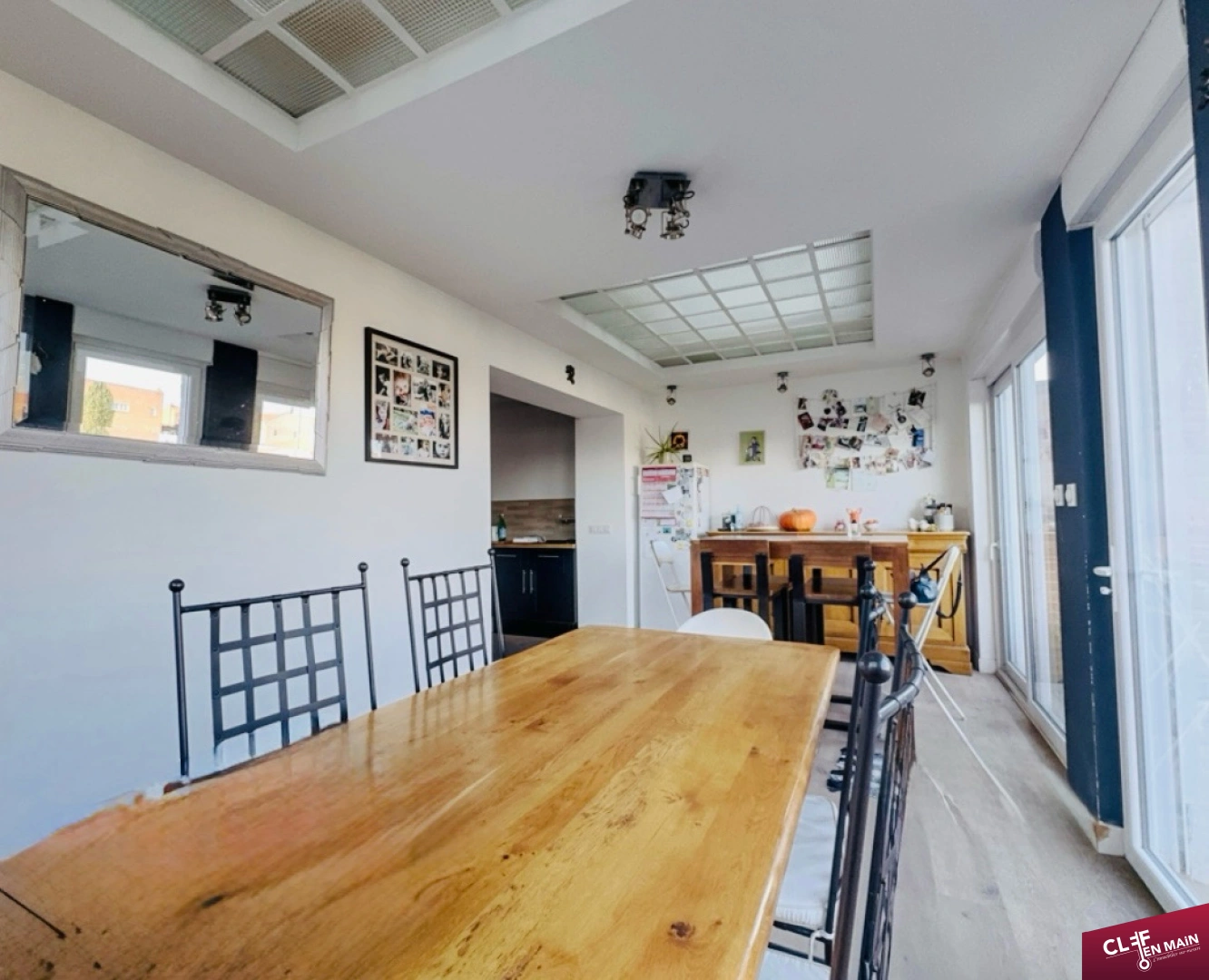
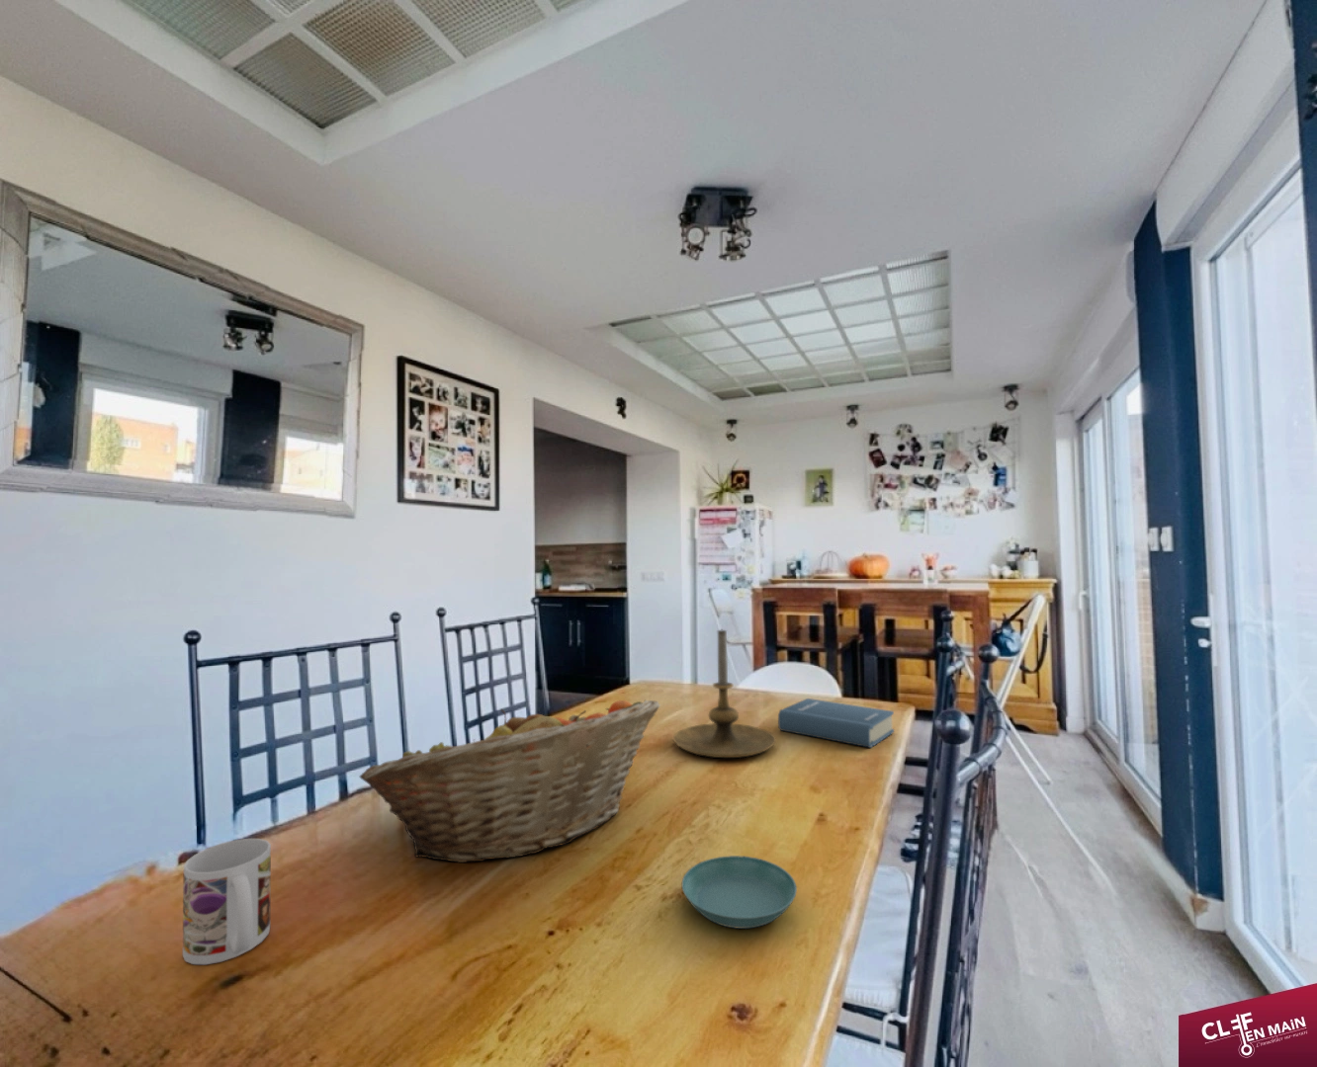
+ candle holder (722, 687)
+ mug (231, 903)
+ hardback book (836, 721)
+ fruit basket (523, 761)
+ saucer (739, 893)
